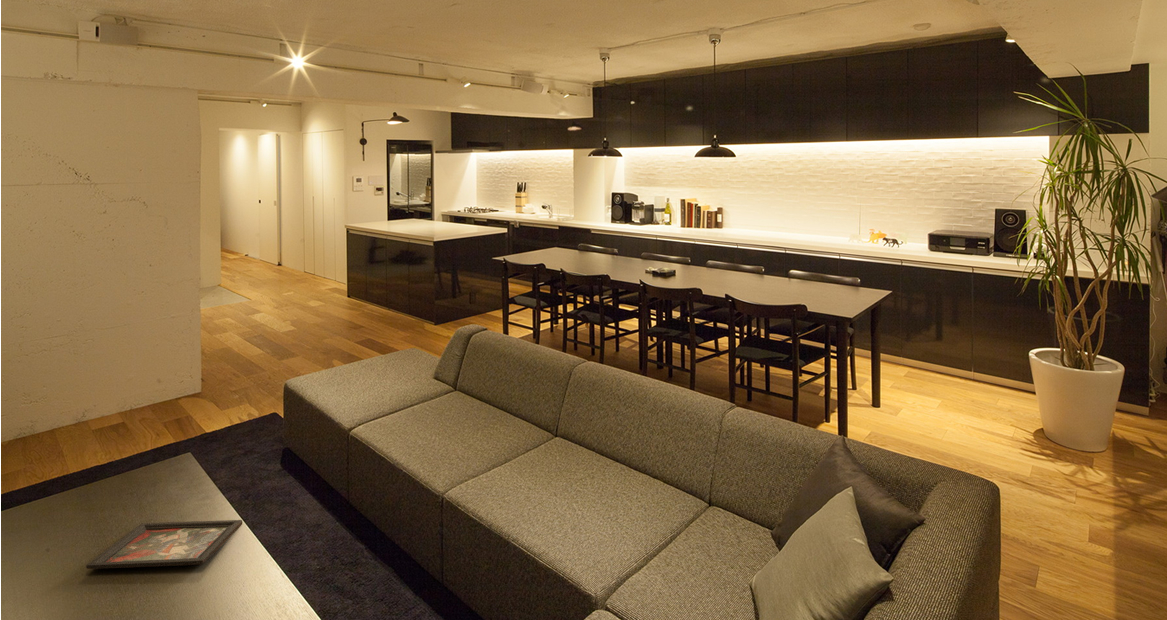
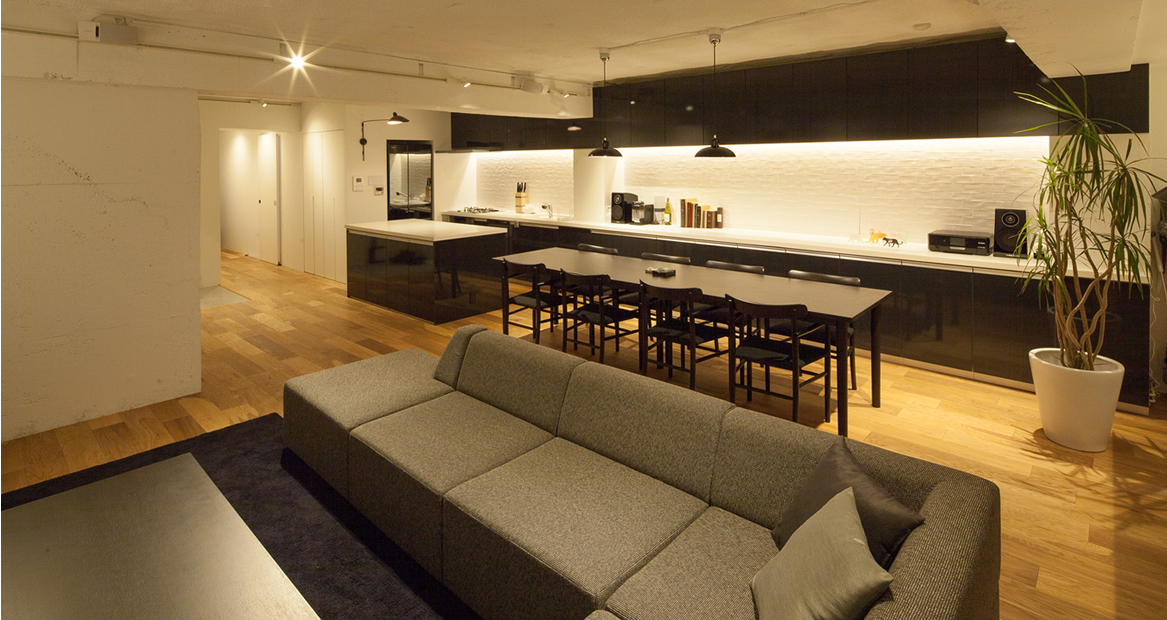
- decorative tray (170, 542)
